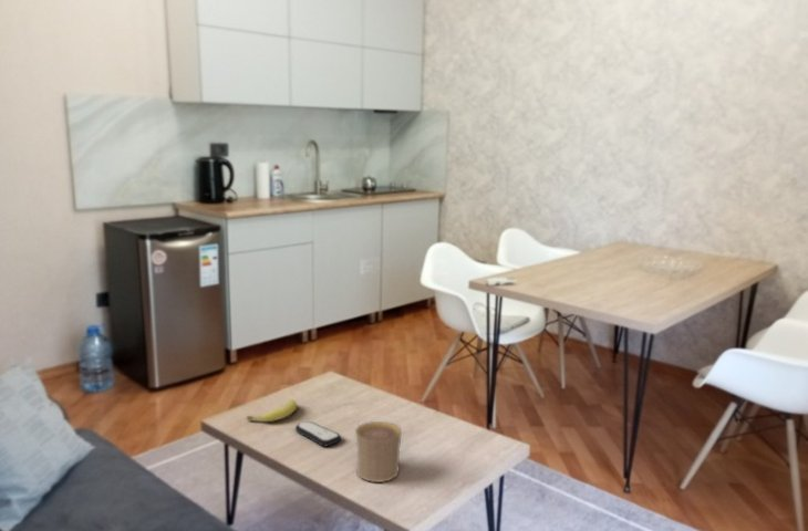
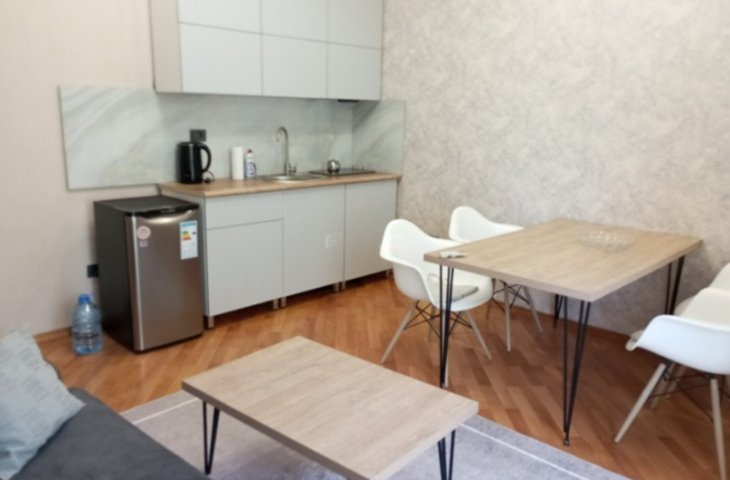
- remote control (317, 433)
- cup (377, 451)
- fruit (277, 409)
